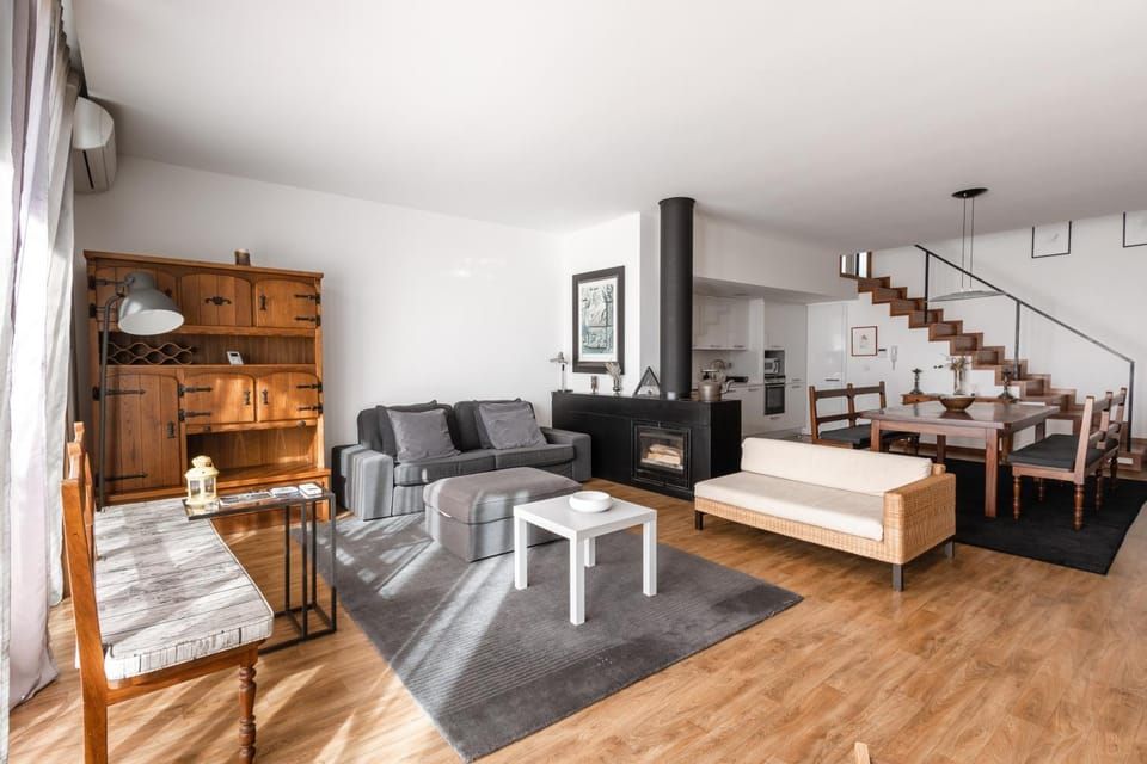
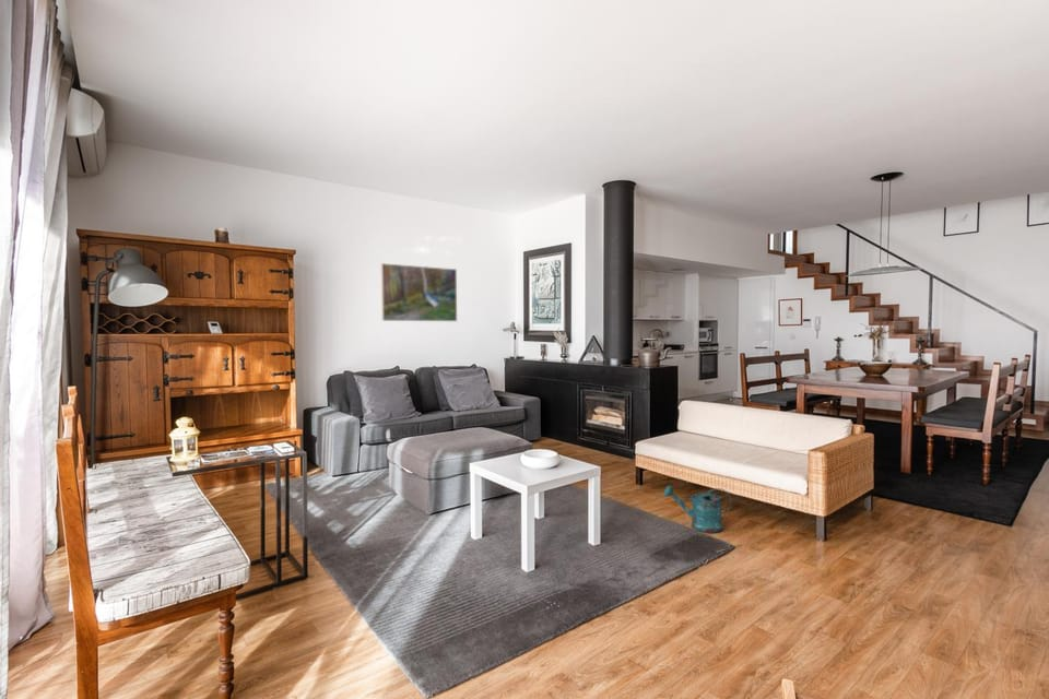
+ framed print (421, 294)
+ watering can (696, 507)
